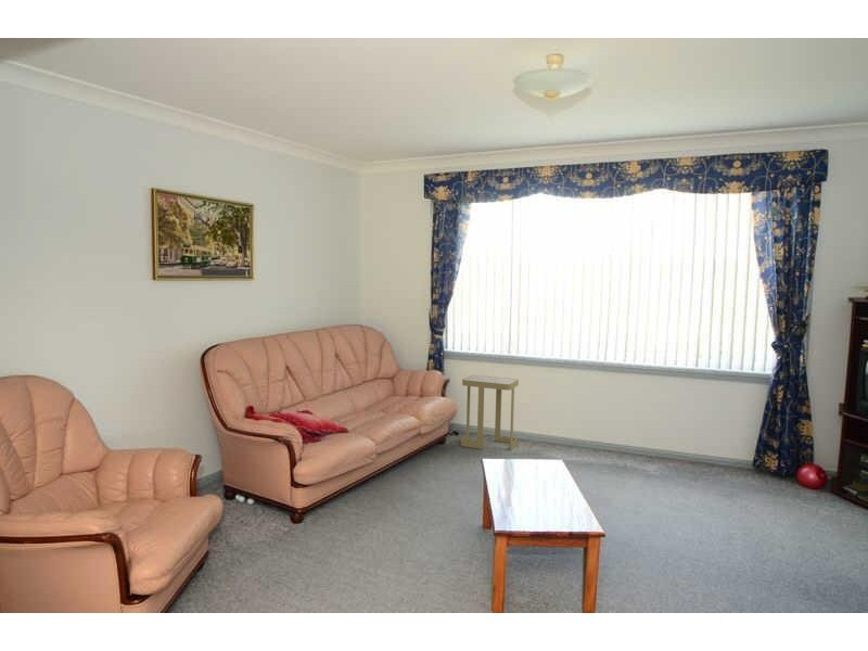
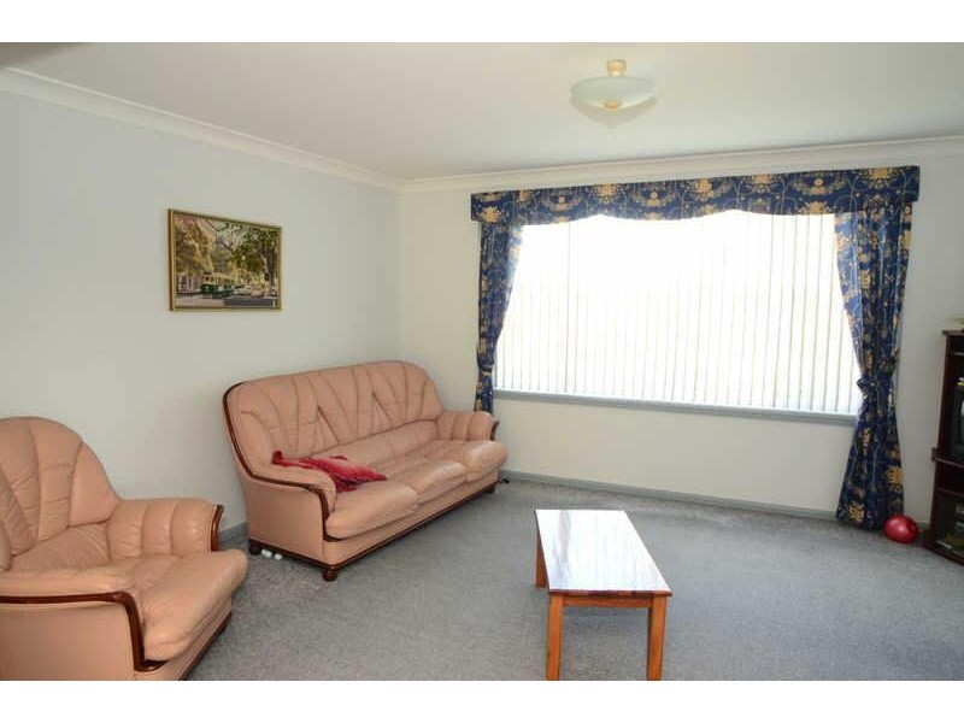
- side table (483, 412)
